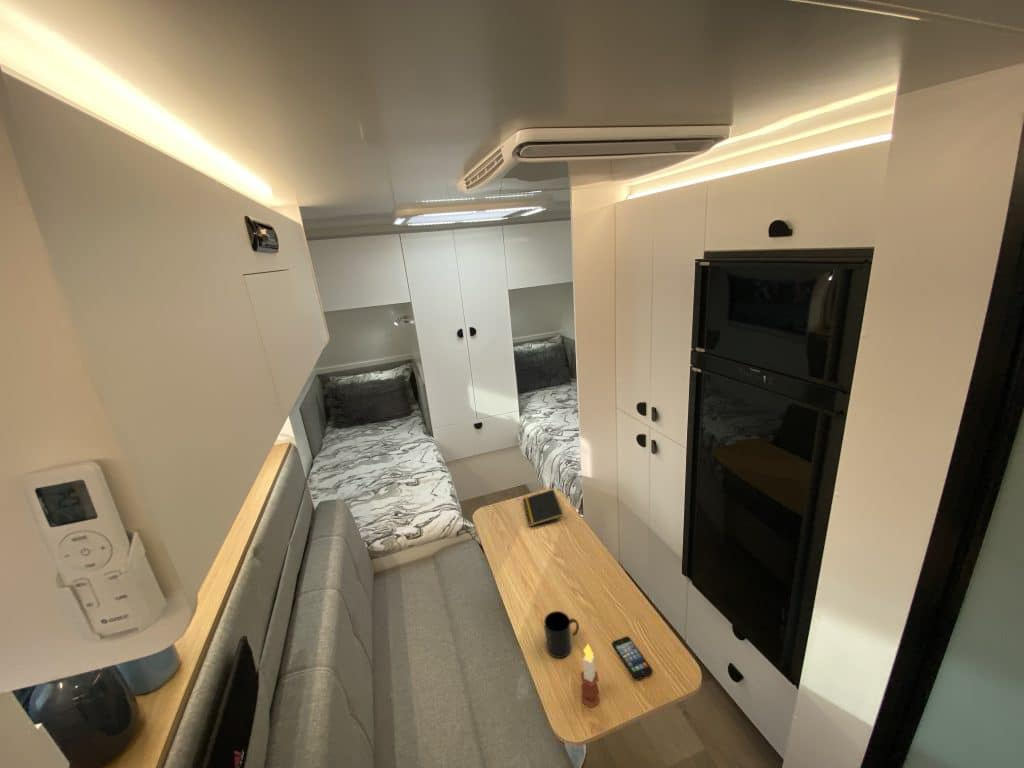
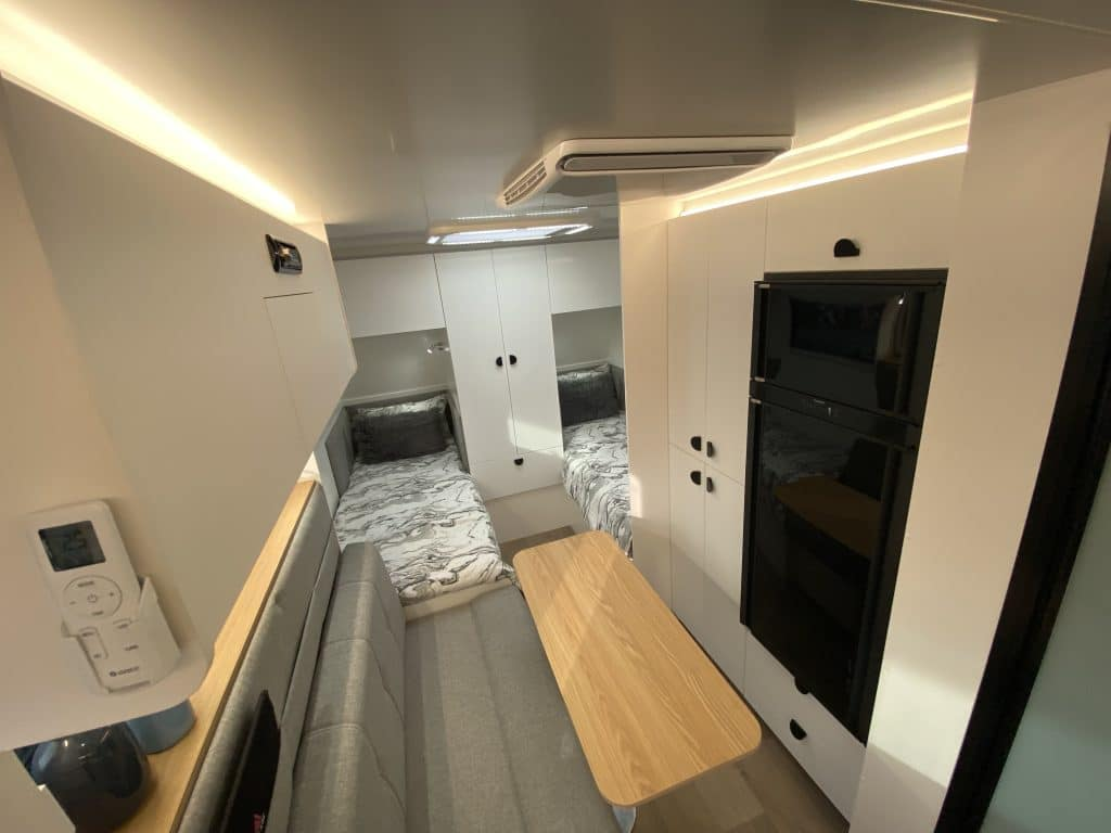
- mug (562, 632)
- notepad (542, 506)
- candle (589, 671)
- smartphone (631, 656)
